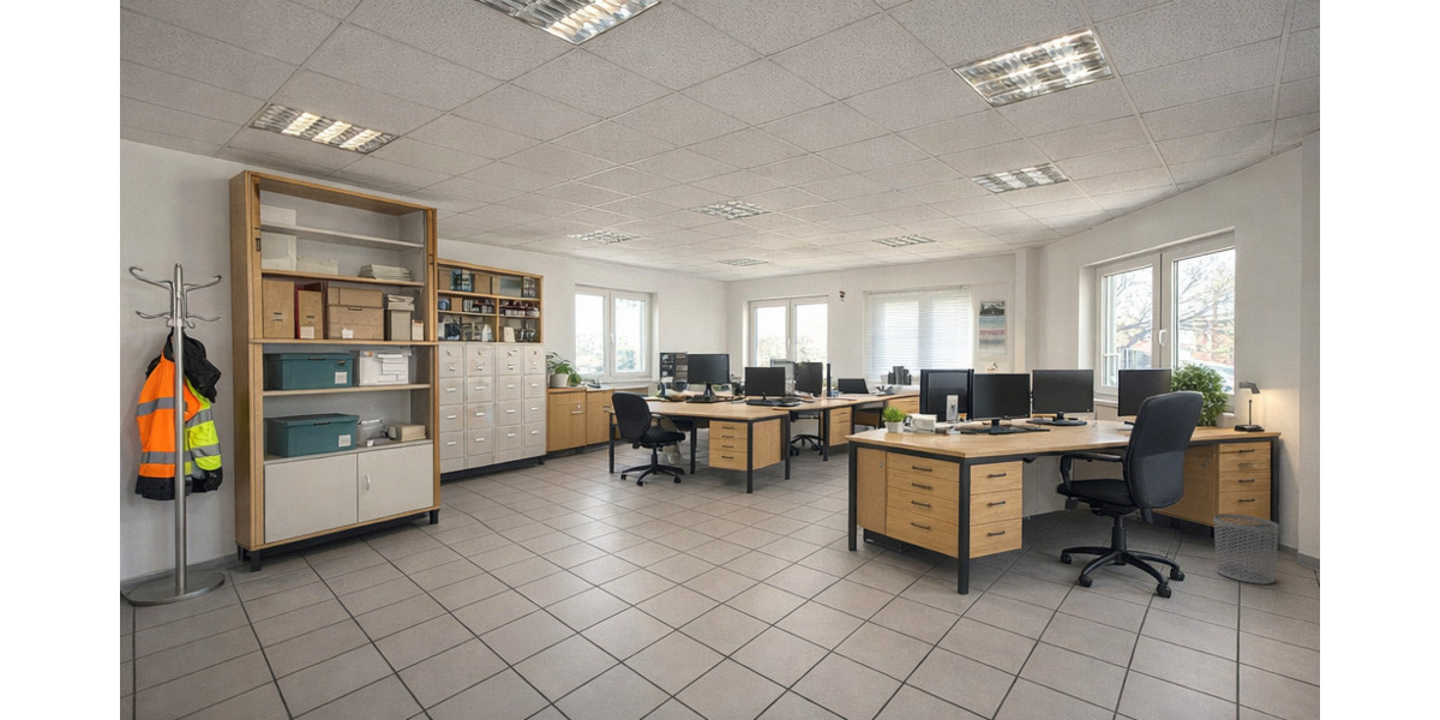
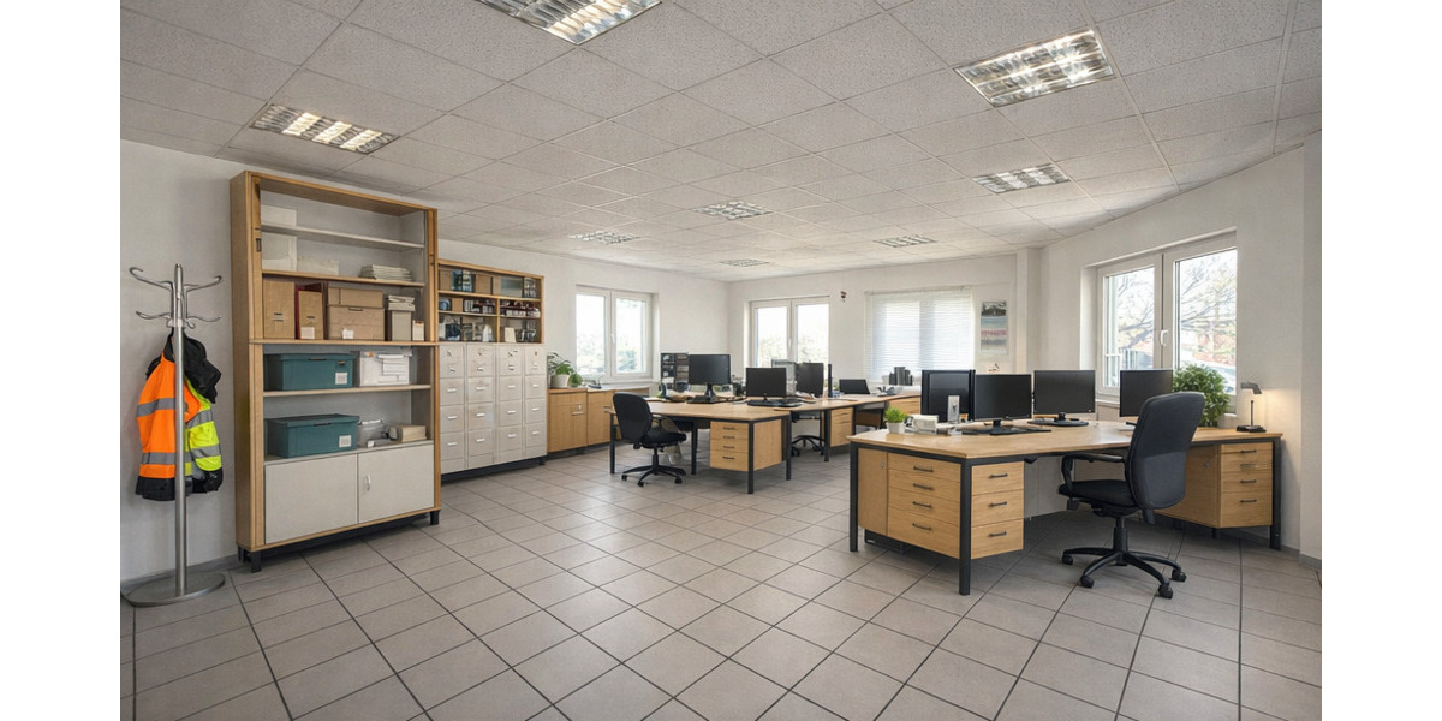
- waste bin (1246, 548)
